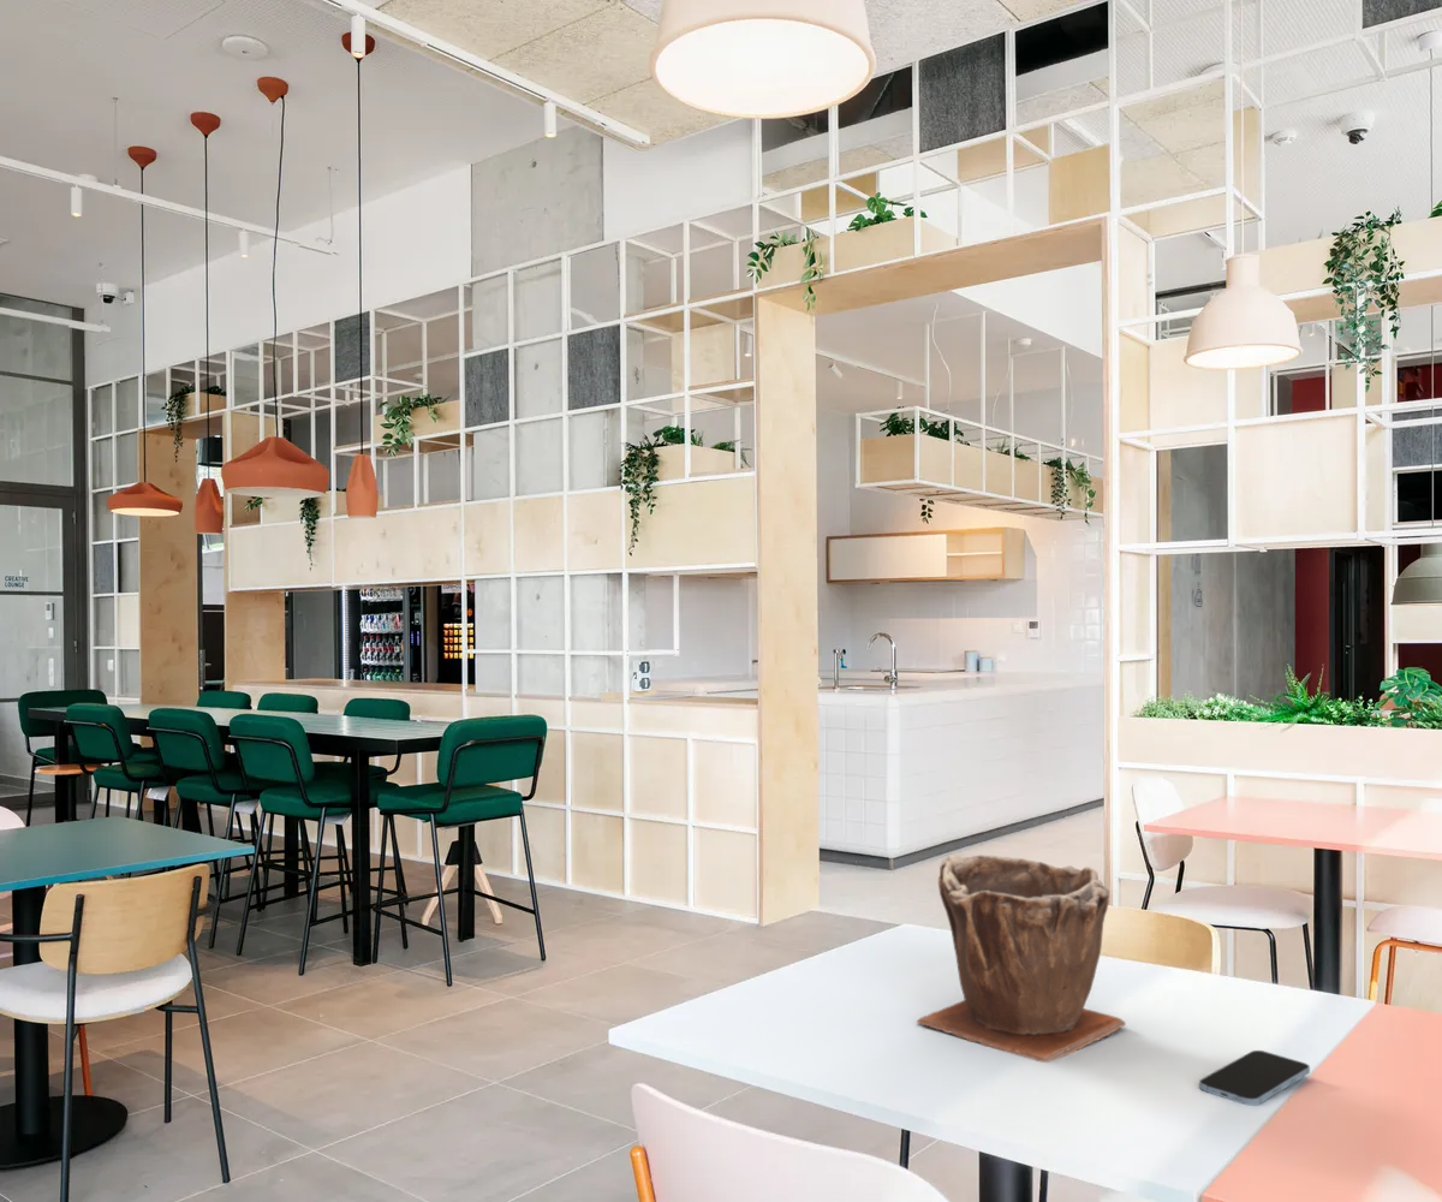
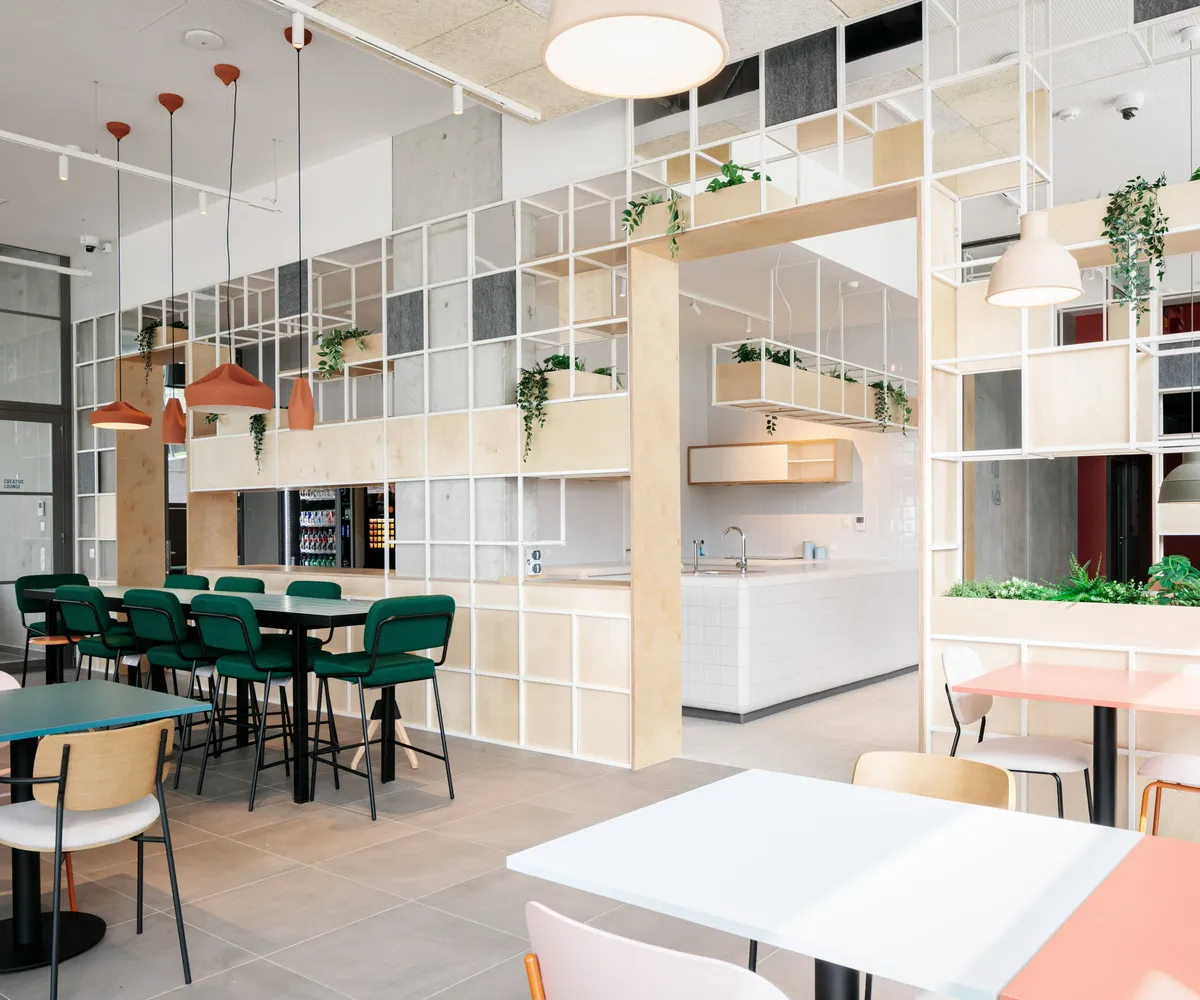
- plant pot (1019, 946)
- smartphone (1255, 1076)
